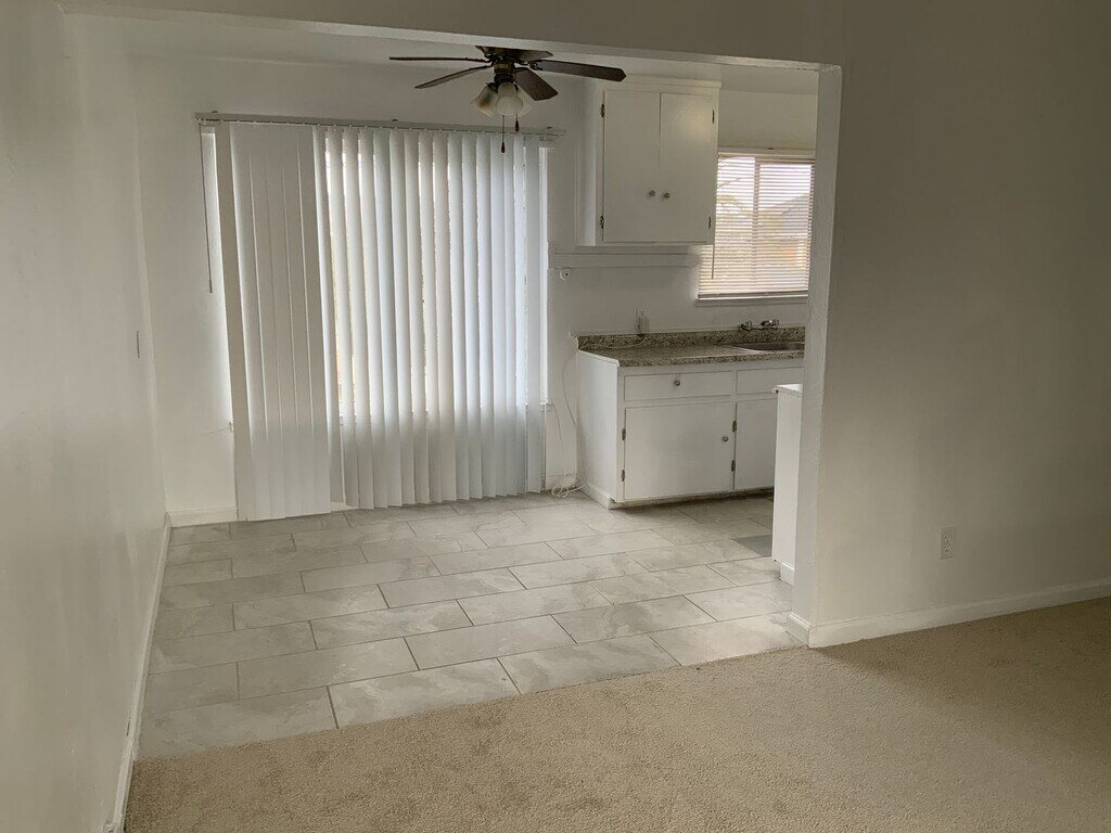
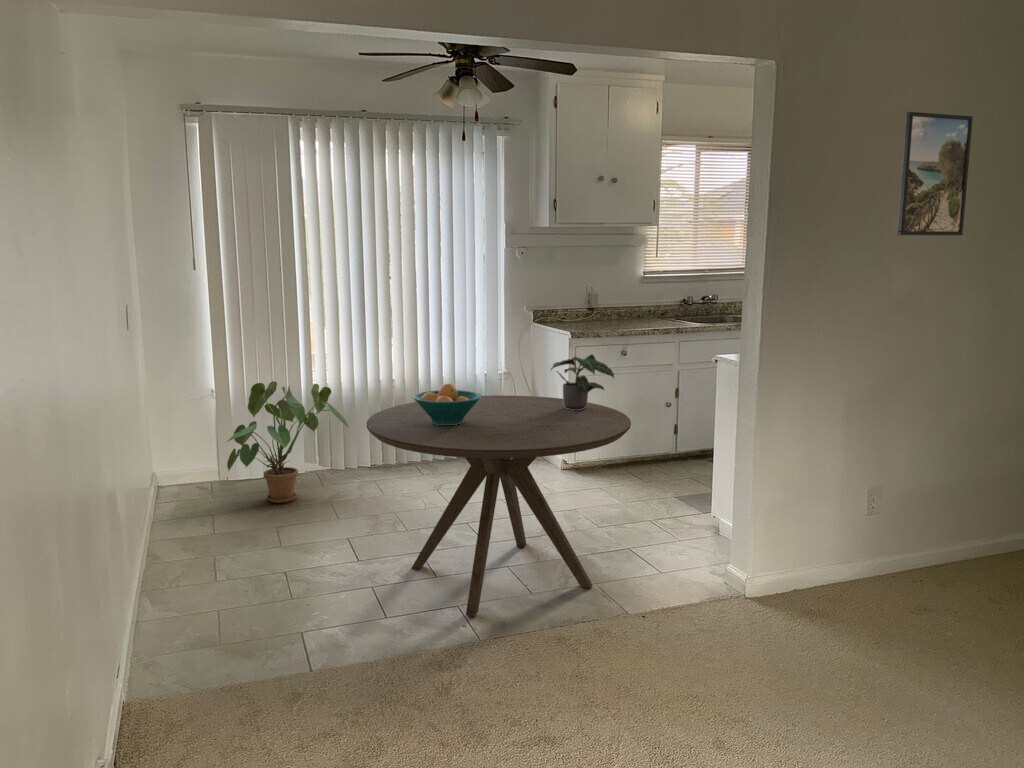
+ dining table (496, 498)
+ potted plant (581, 381)
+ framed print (935, 175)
+ fruit bowl (447, 402)
+ house plant (286, 438)
